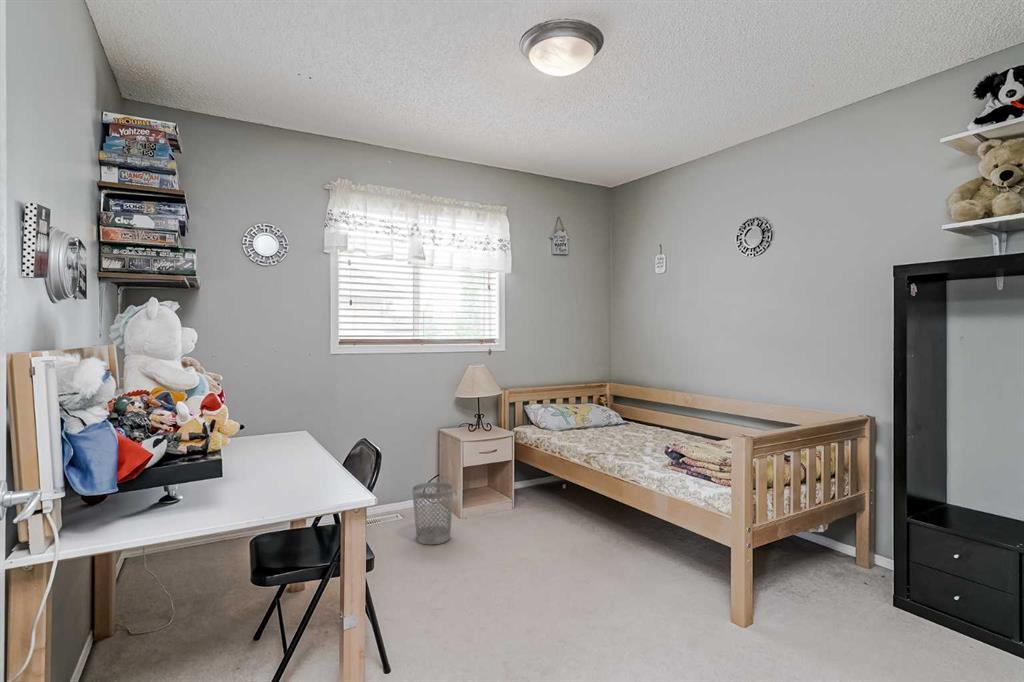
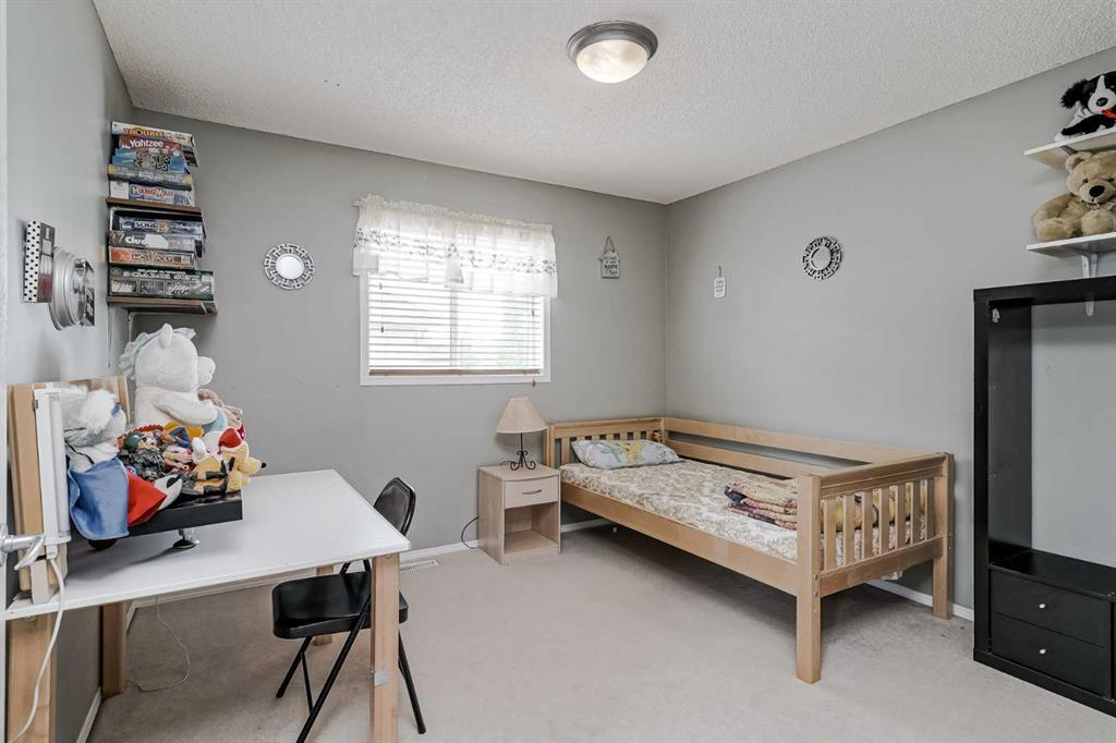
- wastebasket (433, 513)
